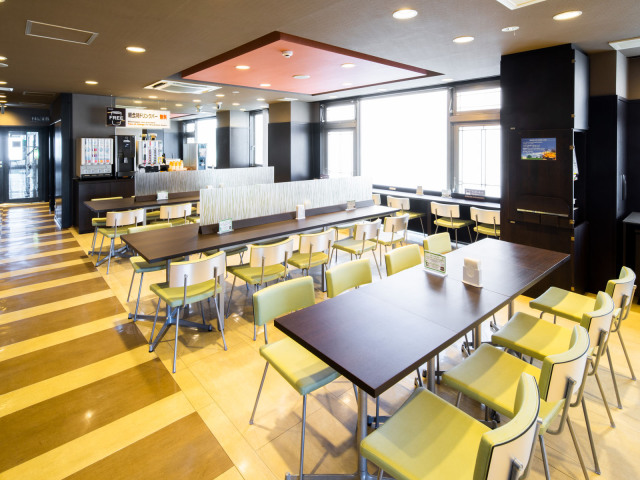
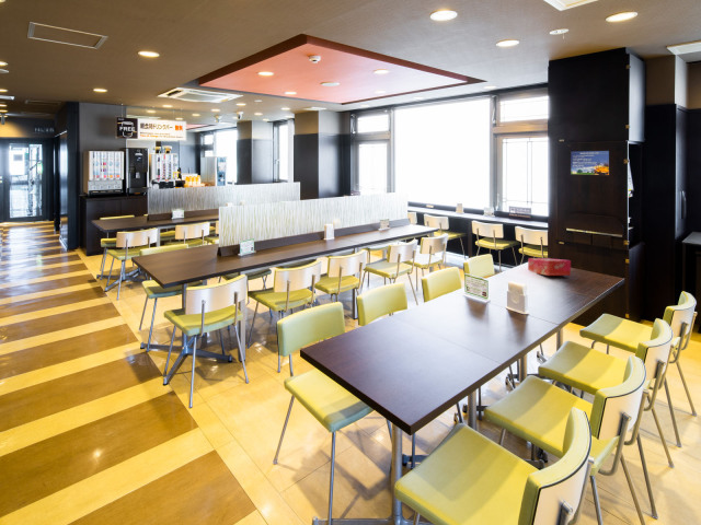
+ tissue box (548, 266)
